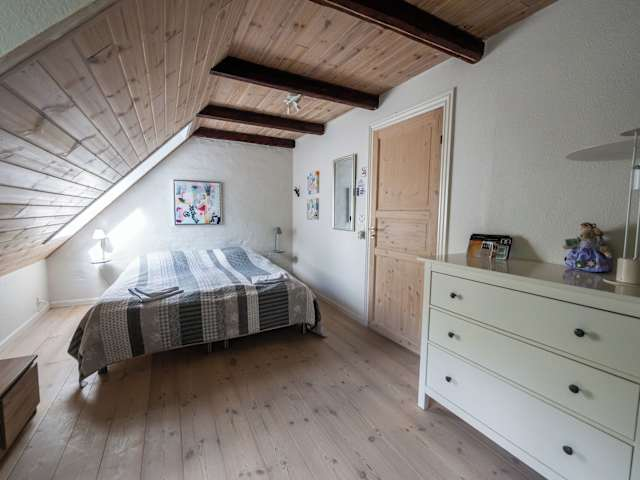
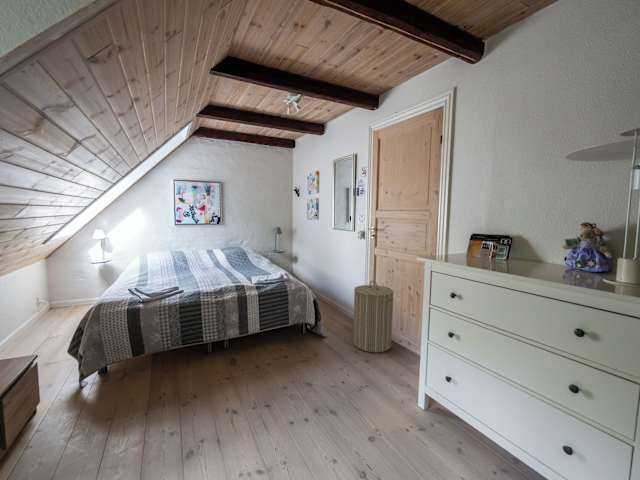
+ laundry hamper (373, 312)
